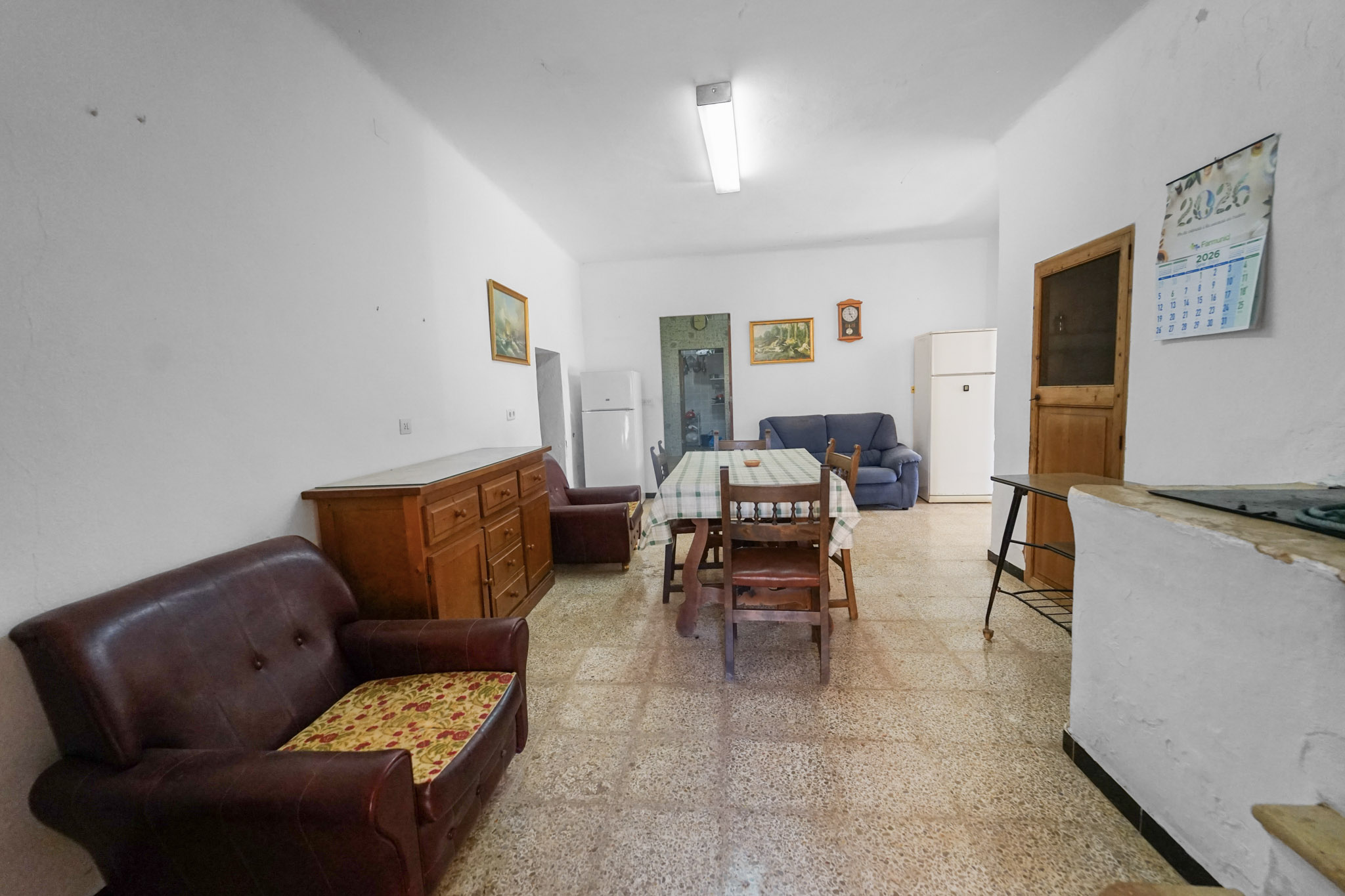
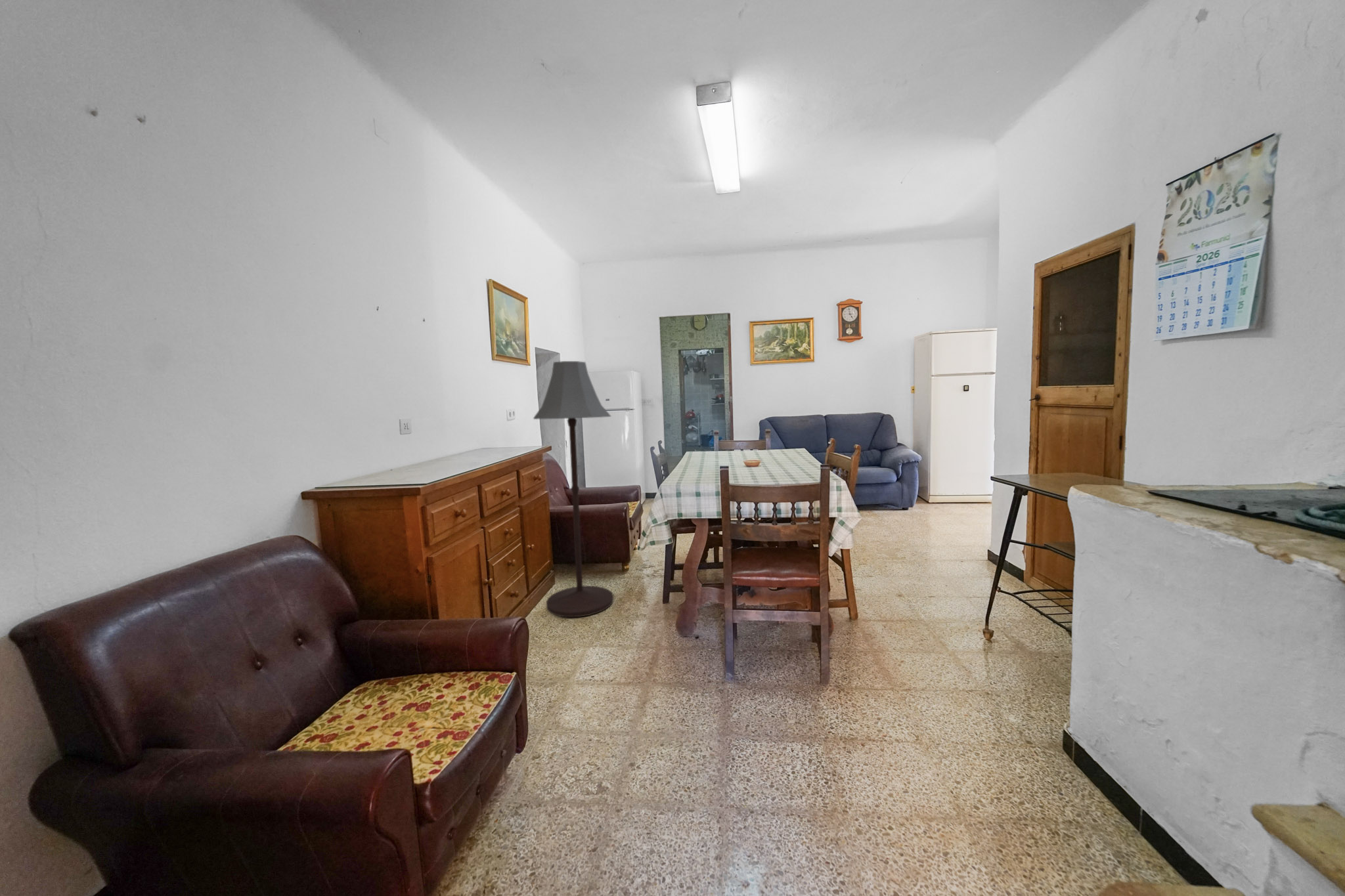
+ floor lamp (575, 485)
